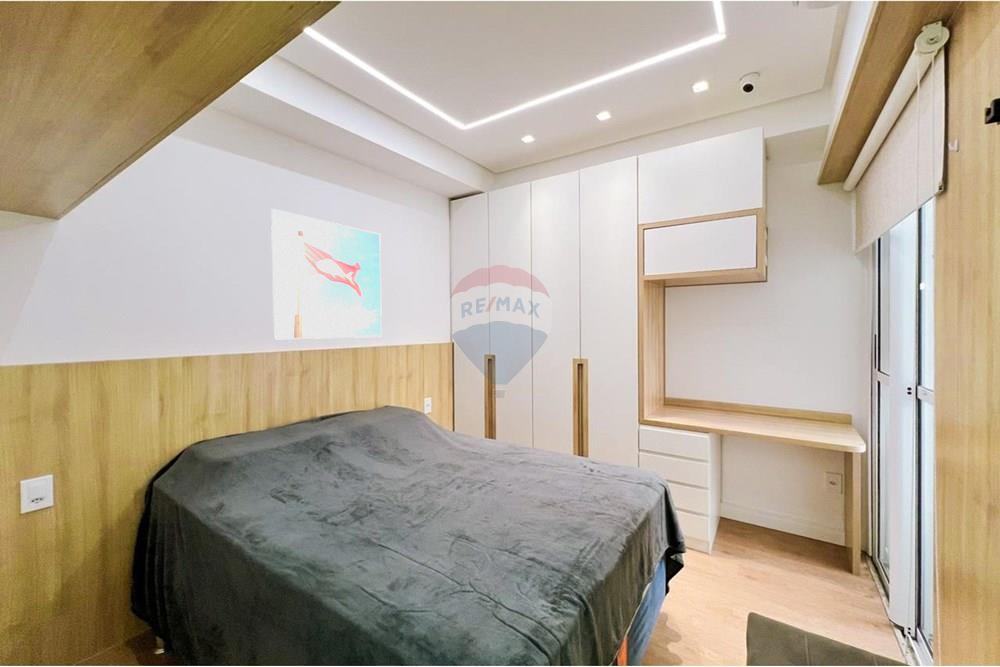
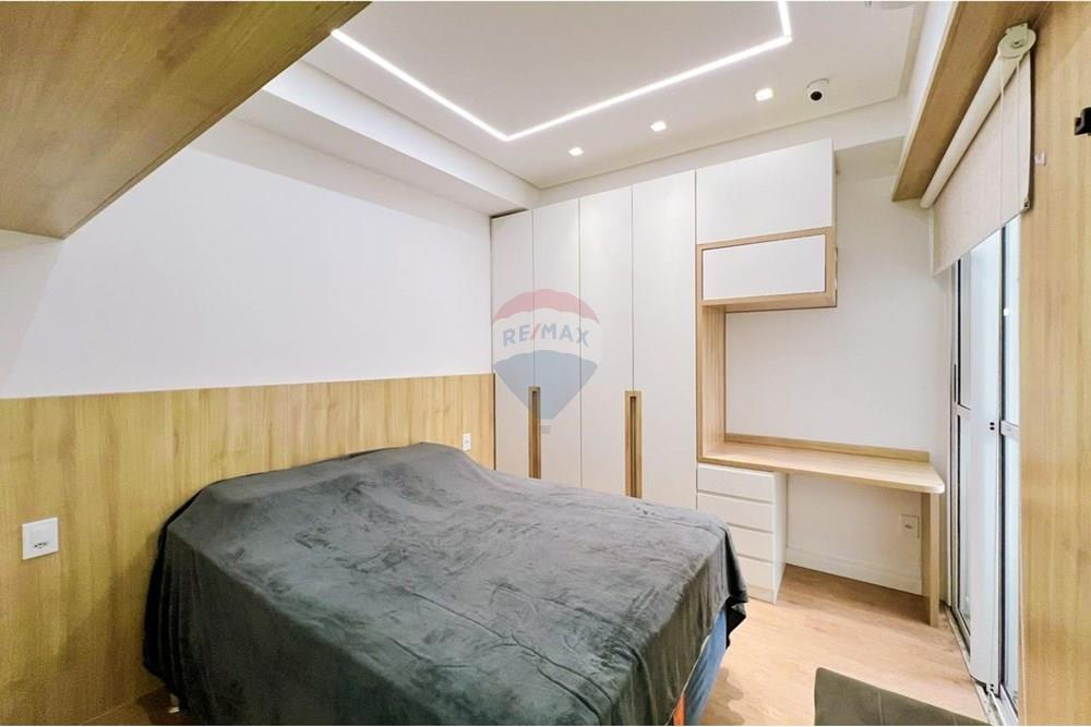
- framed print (332, 280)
